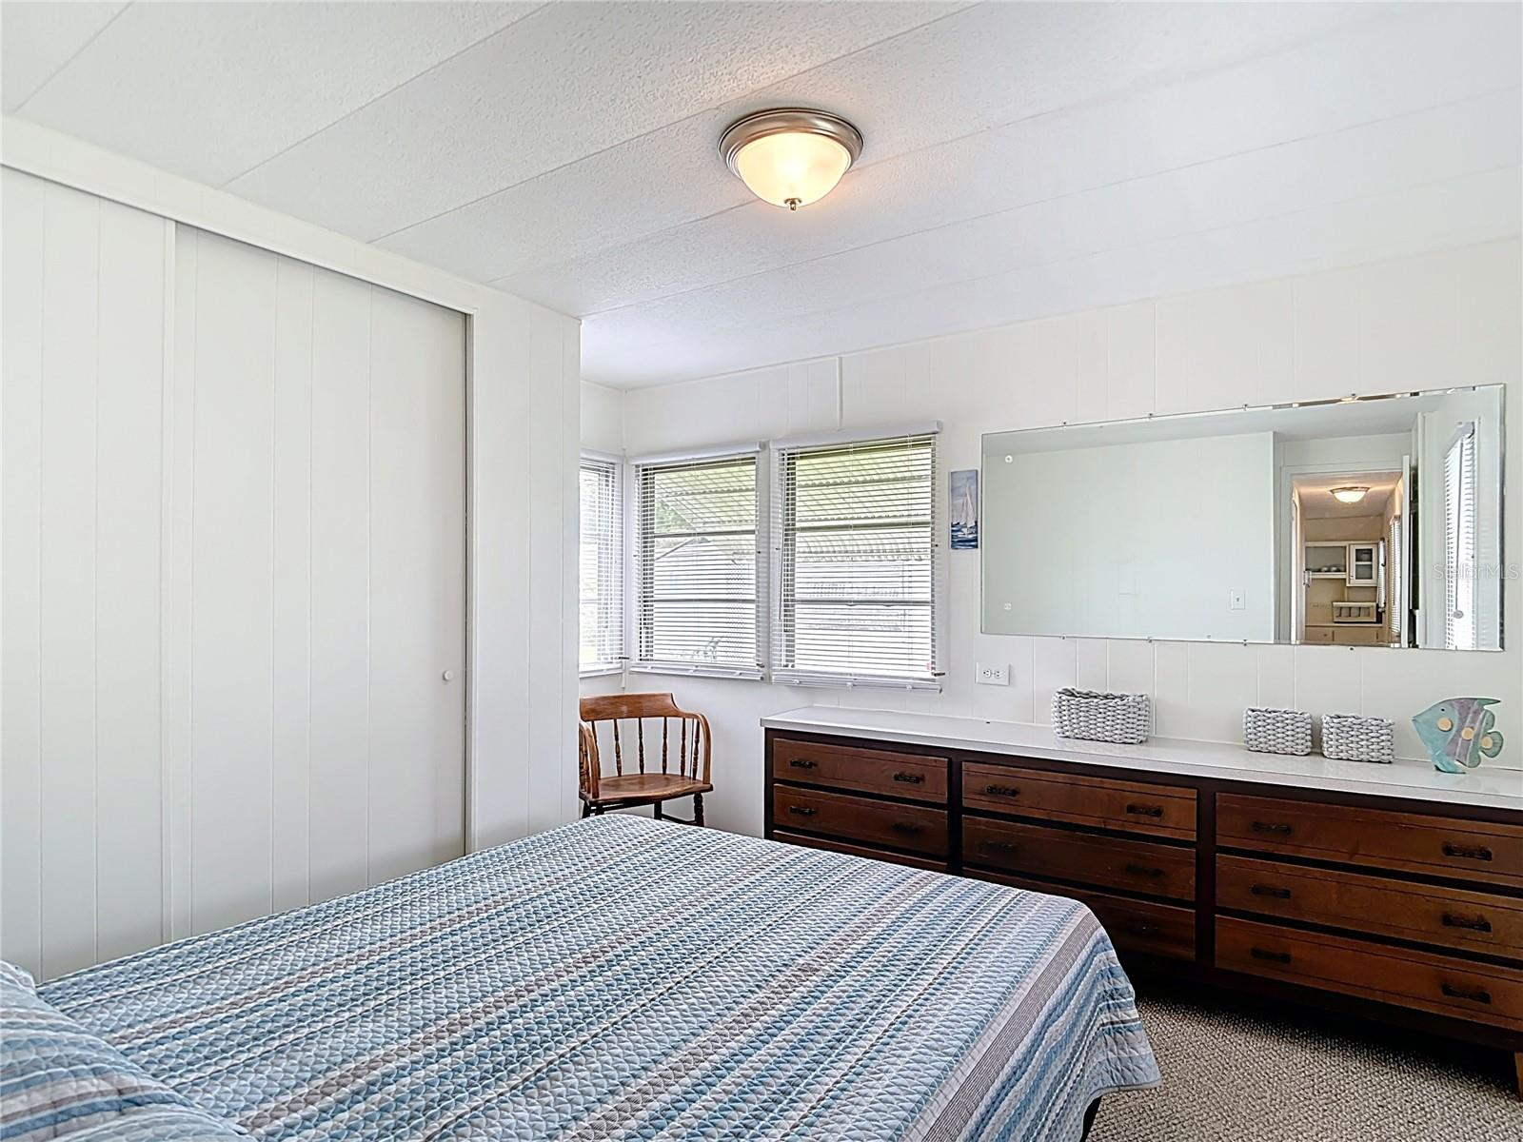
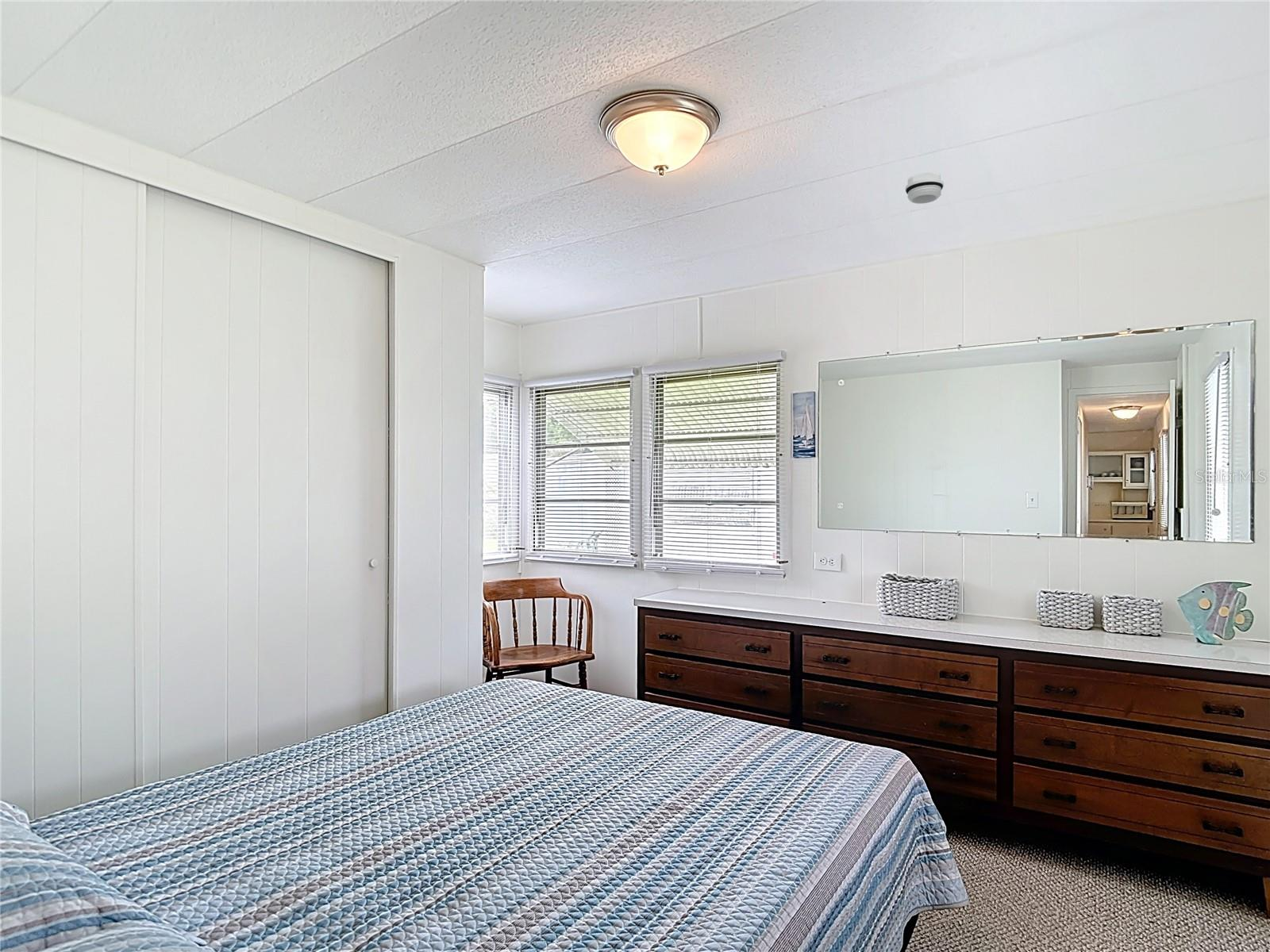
+ smoke detector (924, 188)
